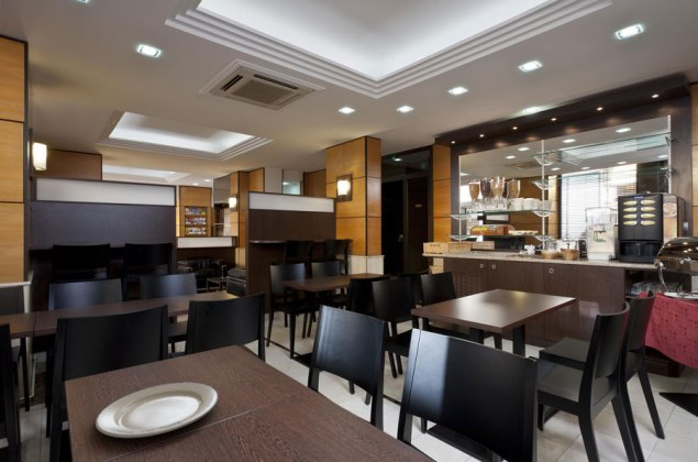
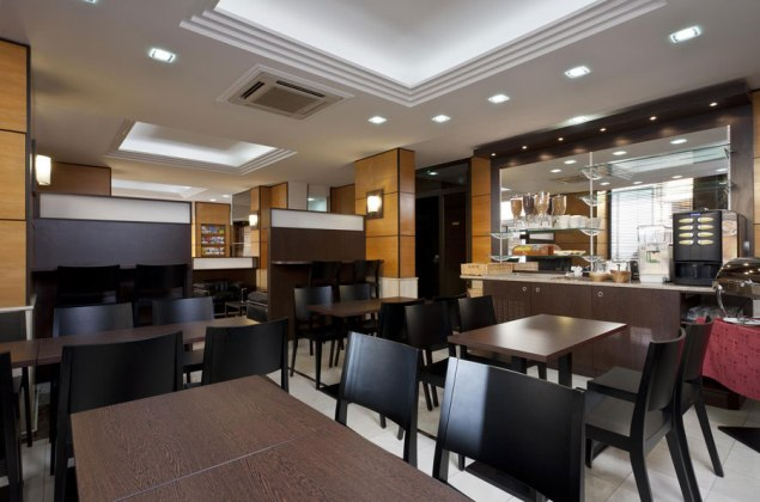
- chinaware (160, 409)
